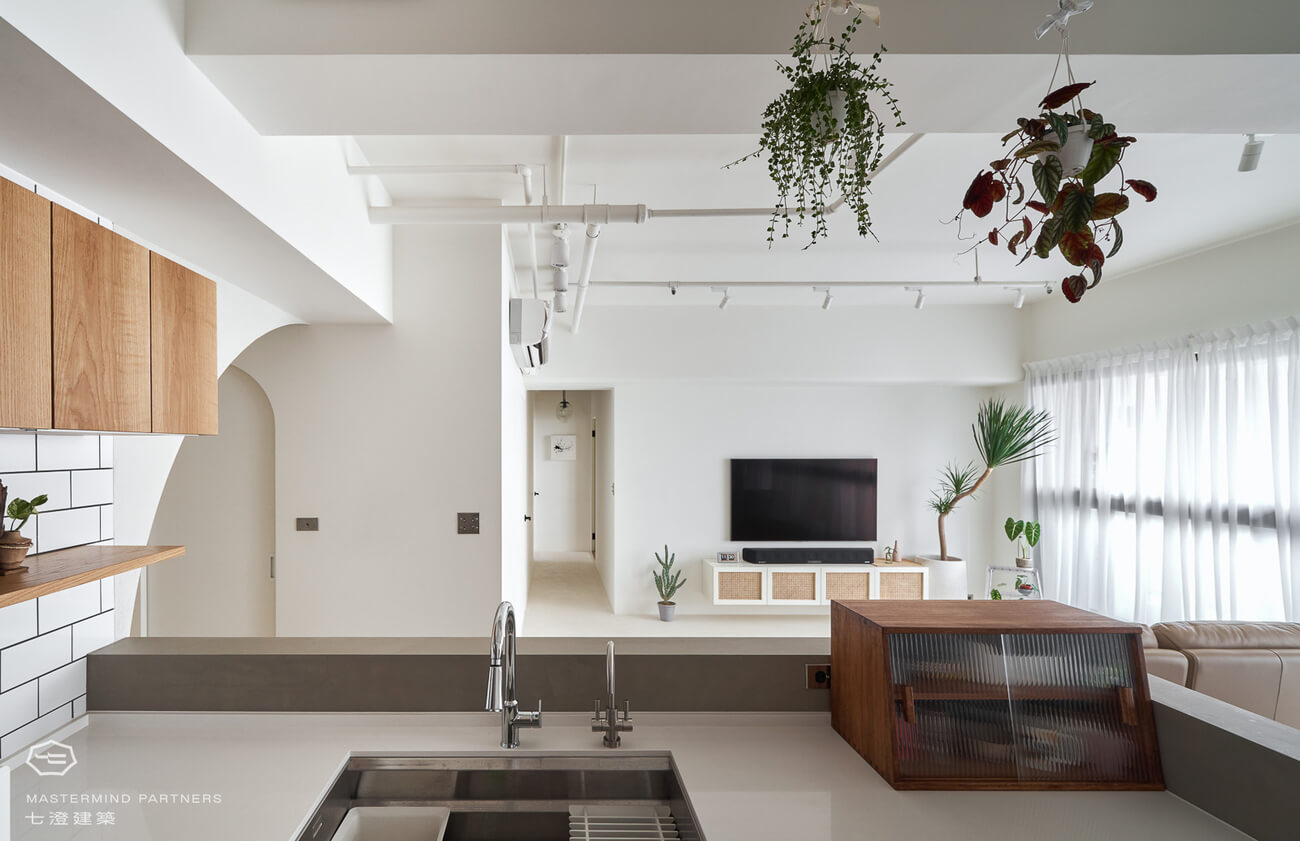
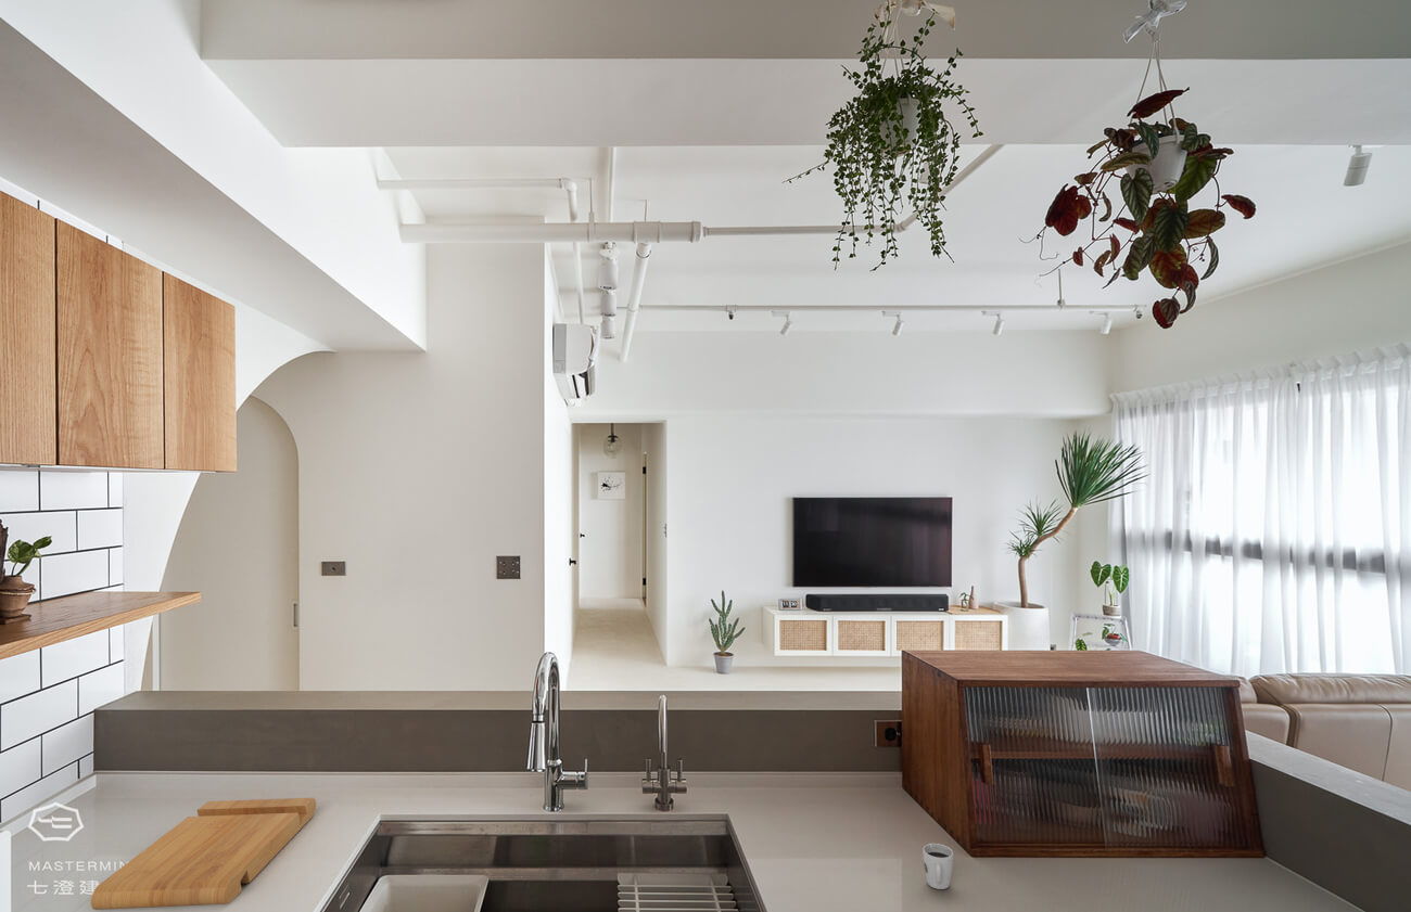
+ cutting board (217, 847)
+ cup (938, 857)
